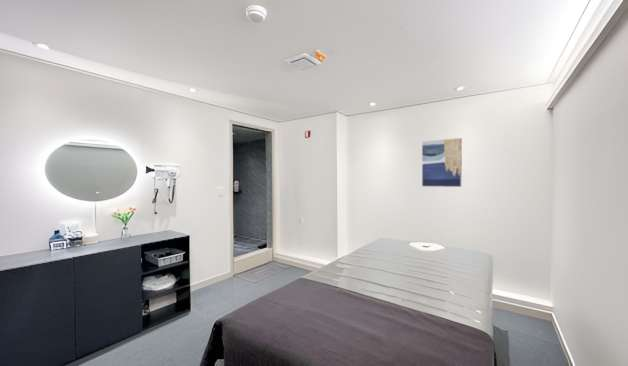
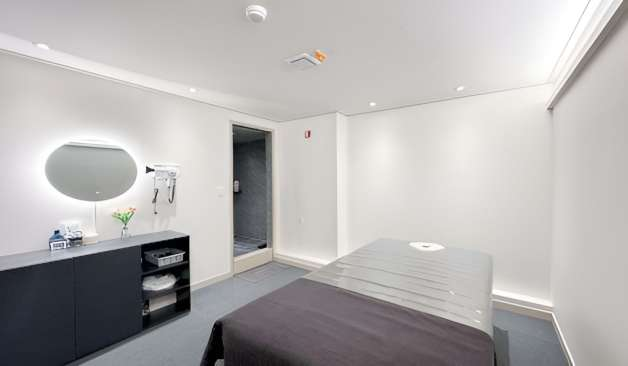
- wall art (441, 163)
